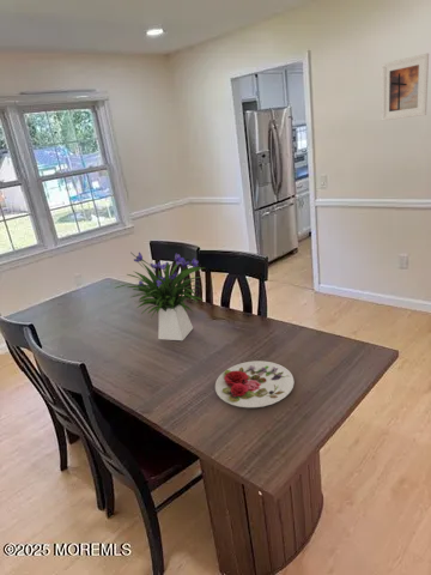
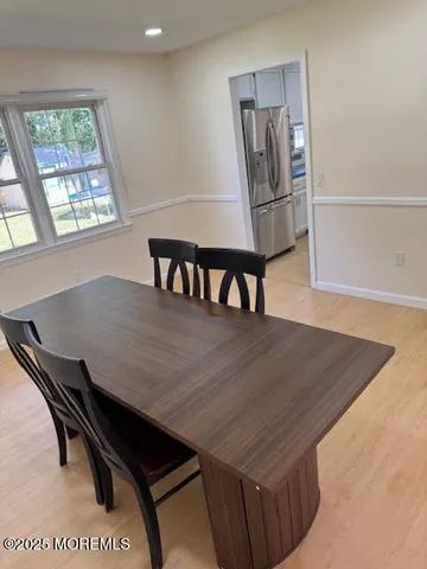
- flower arrangement (165, 293)
- plate (254, 381)
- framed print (403, 89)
